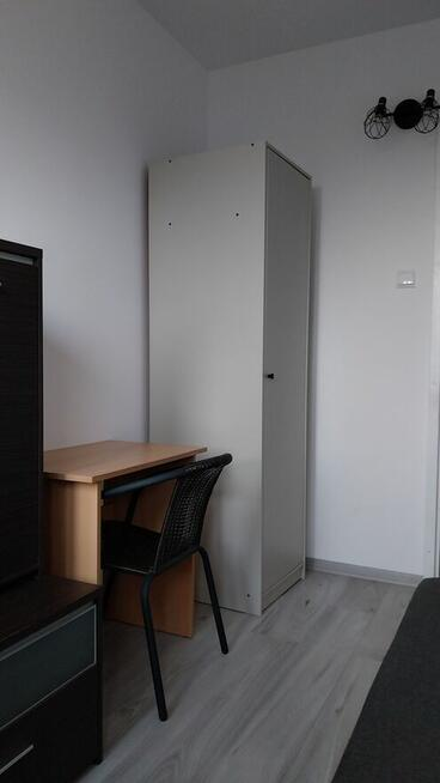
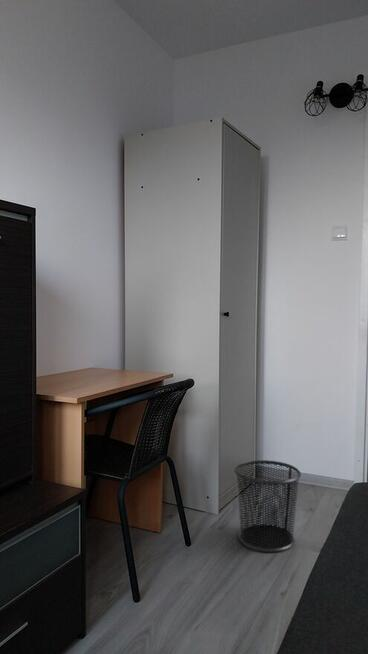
+ waste bin (267, 504)
